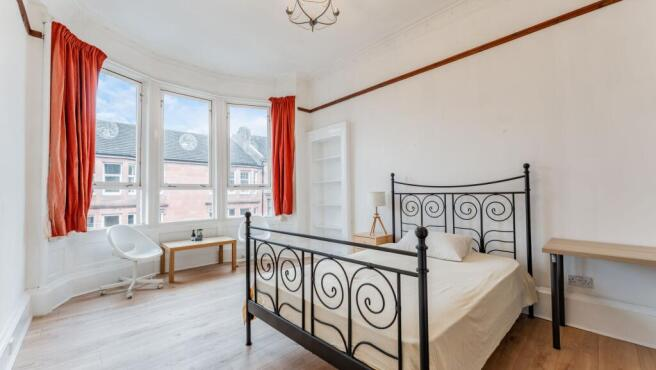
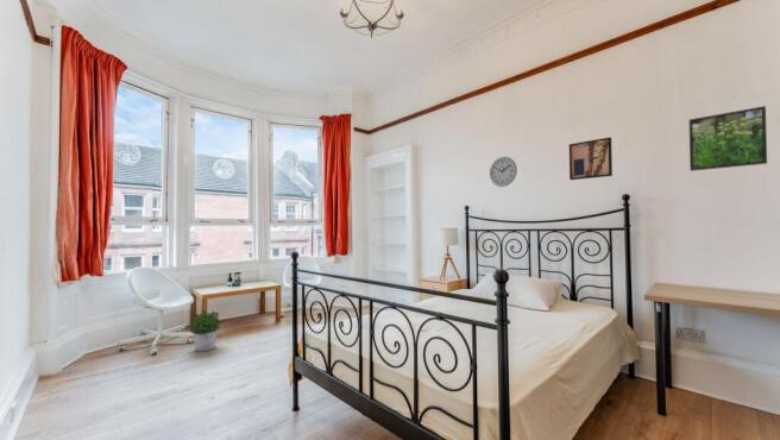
+ wall art (590, 159)
+ wall clock (502, 171)
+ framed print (725, 140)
+ potted plant (205, 329)
